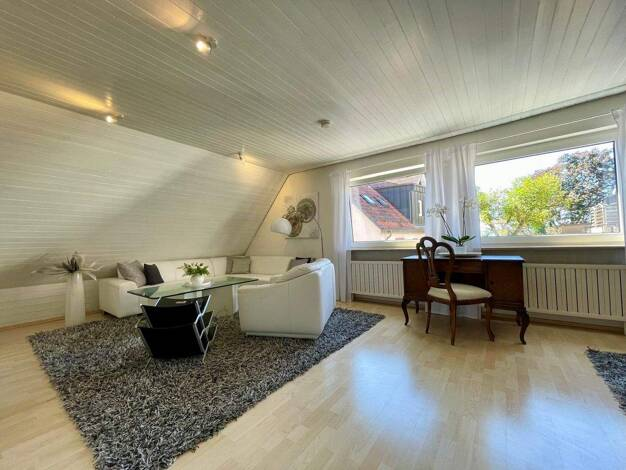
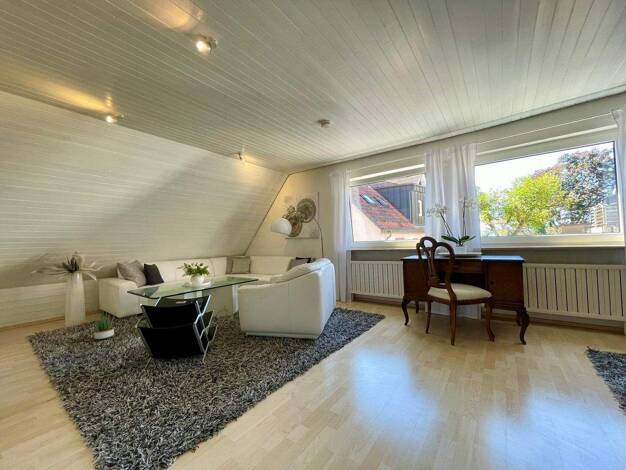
+ potted plant (103, 324)
